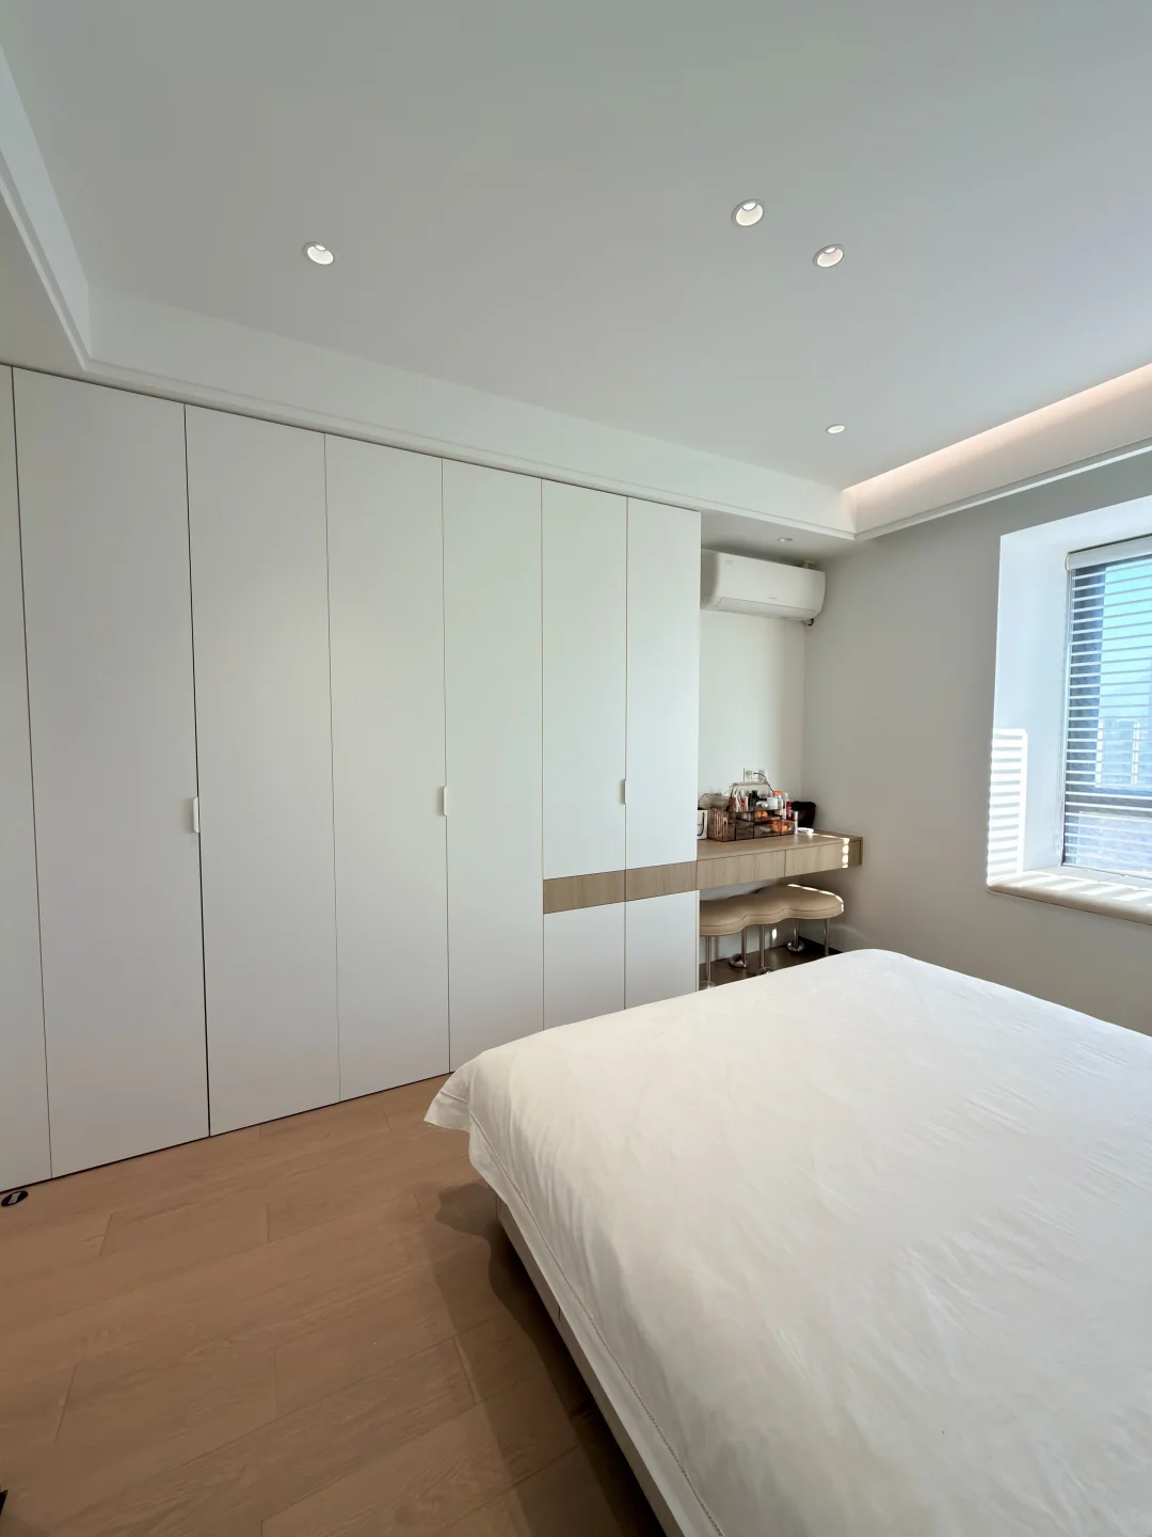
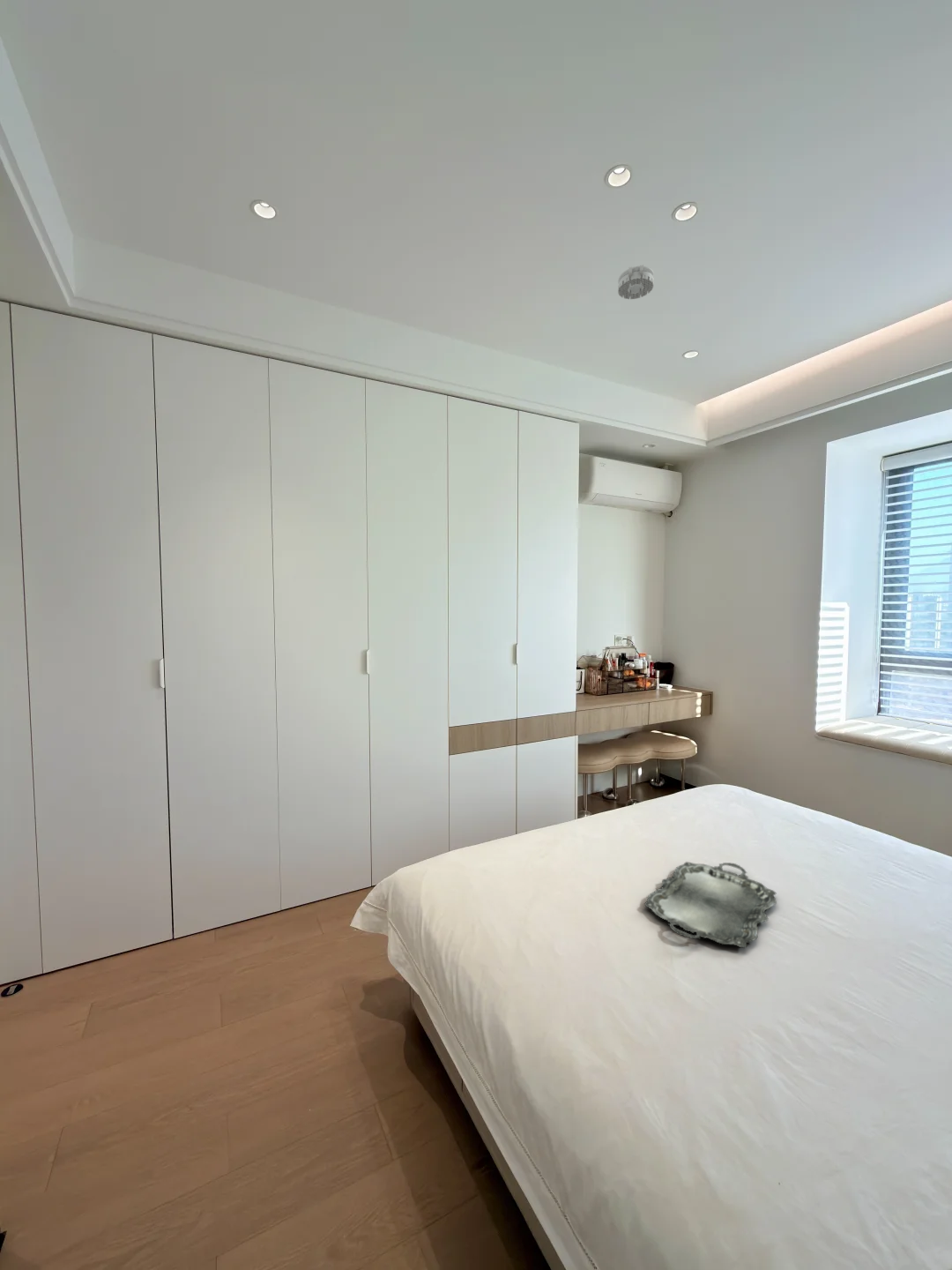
+ smoke detector (636, 281)
+ serving tray (711, 899)
